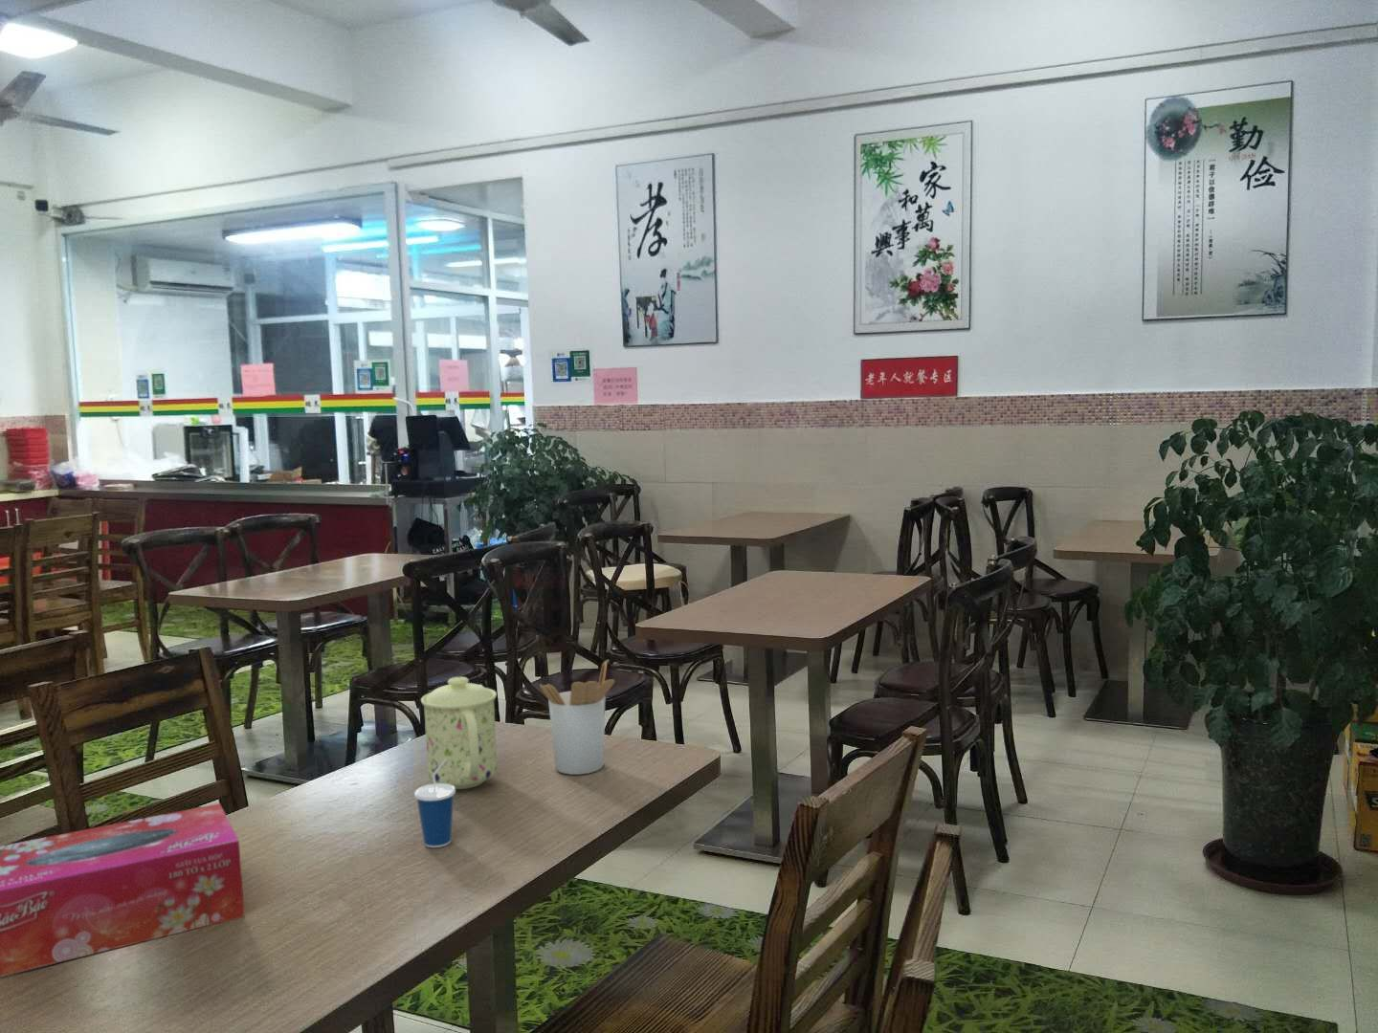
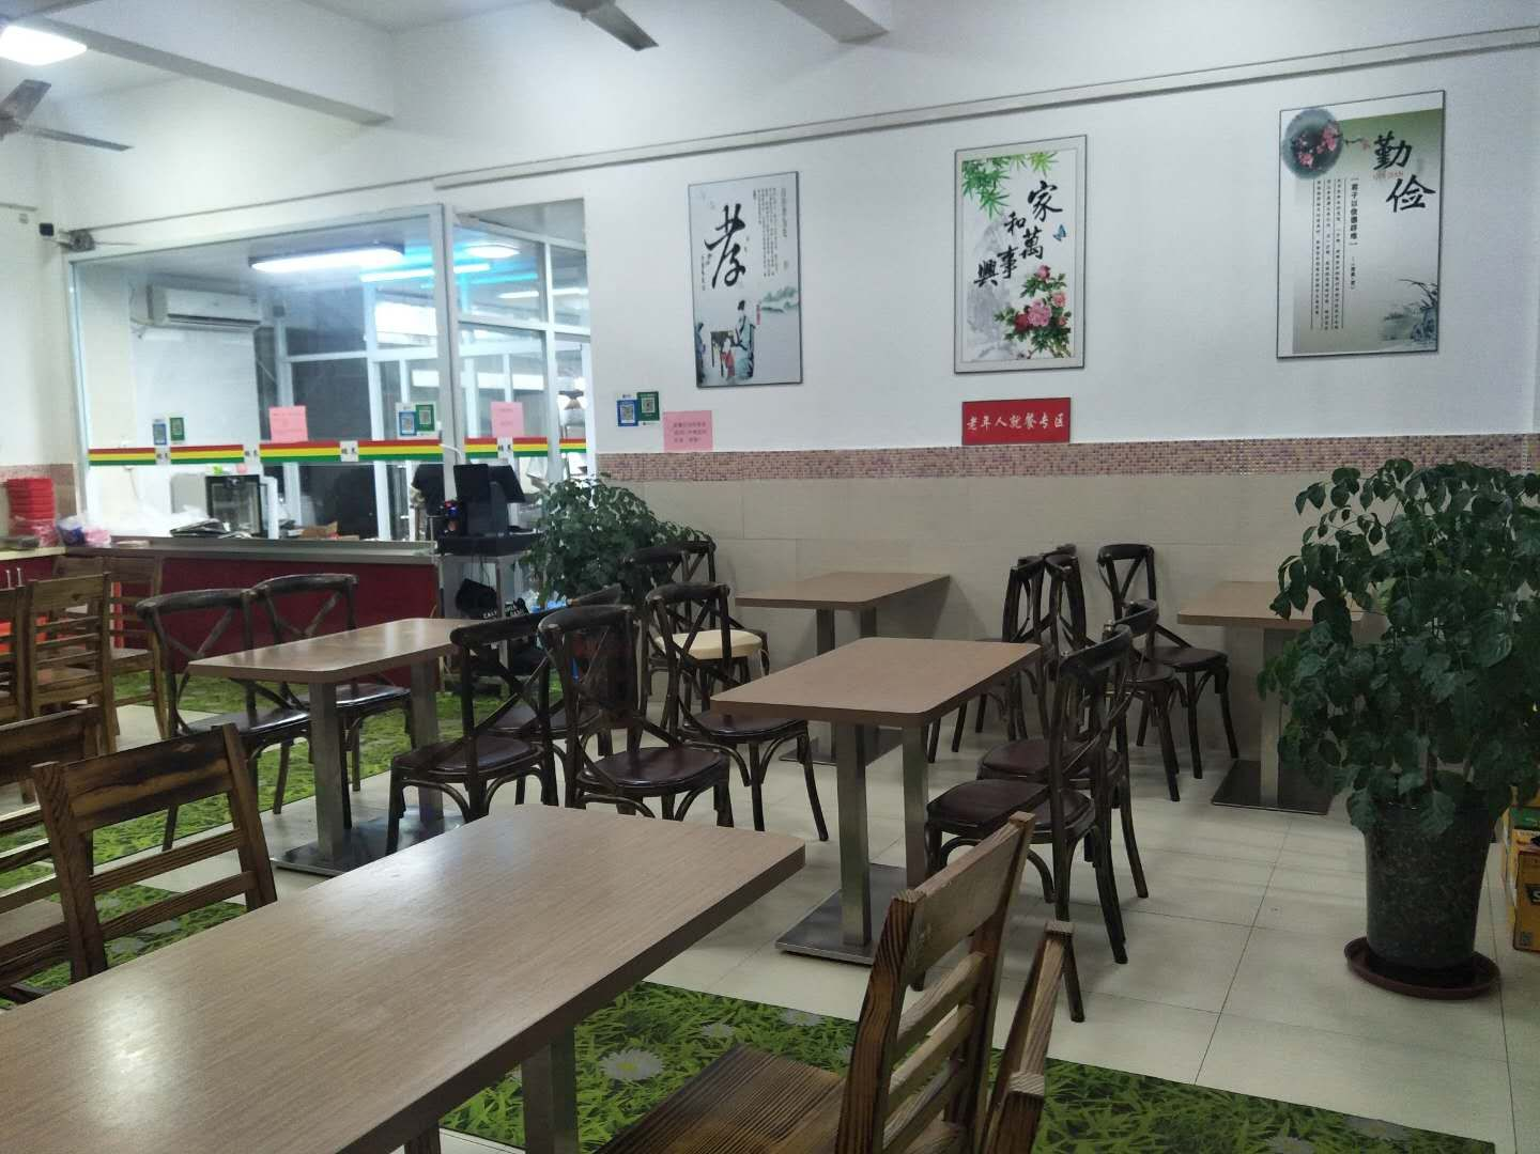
- mug (461, 731)
- tissue box (106, 884)
- utensil holder (583, 718)
- cup (435, 802)
